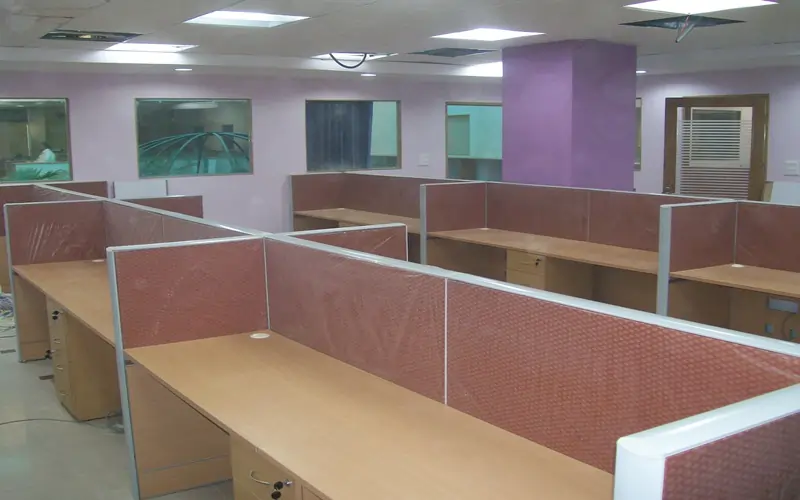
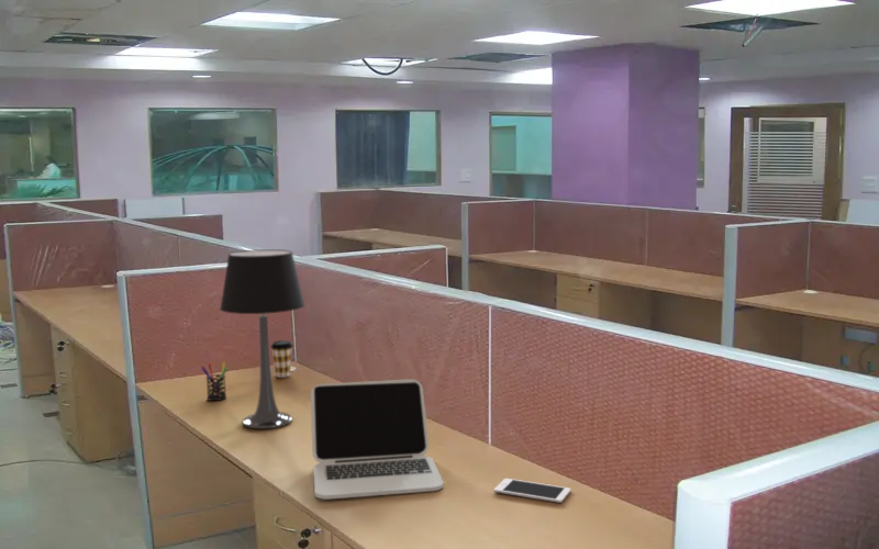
+ coffee cup (281, 358)
+ cell phone (532, 490)
+ laptop (372, 434)
+ table lamp (264, 338)
+ pen holder (216, 380)
